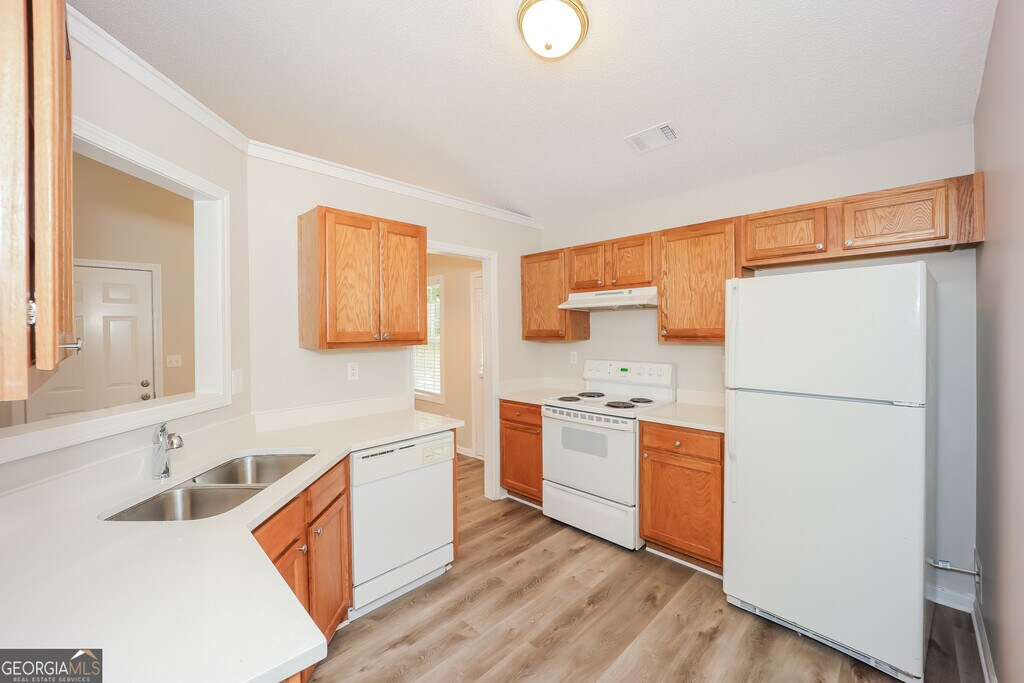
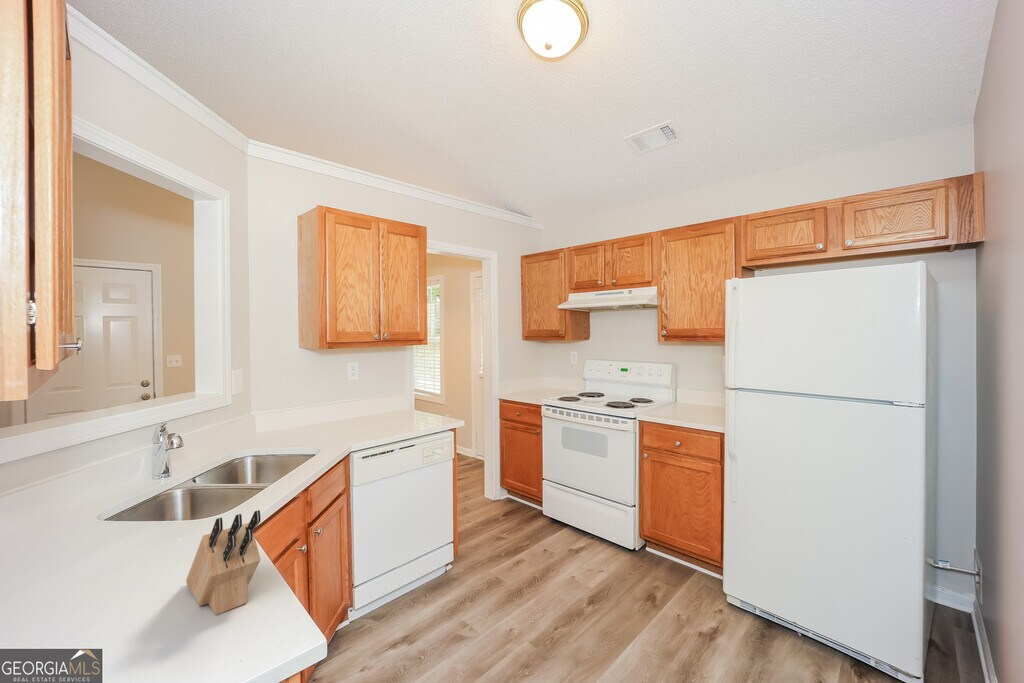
+ knife block (223, 549)
